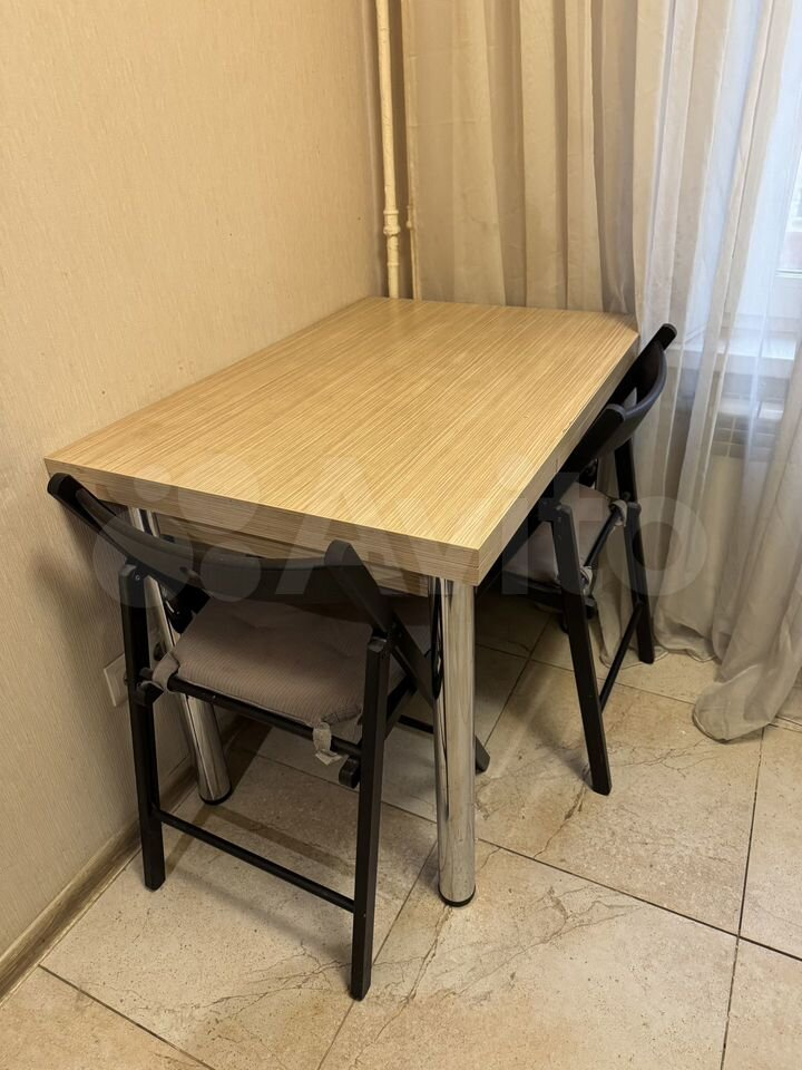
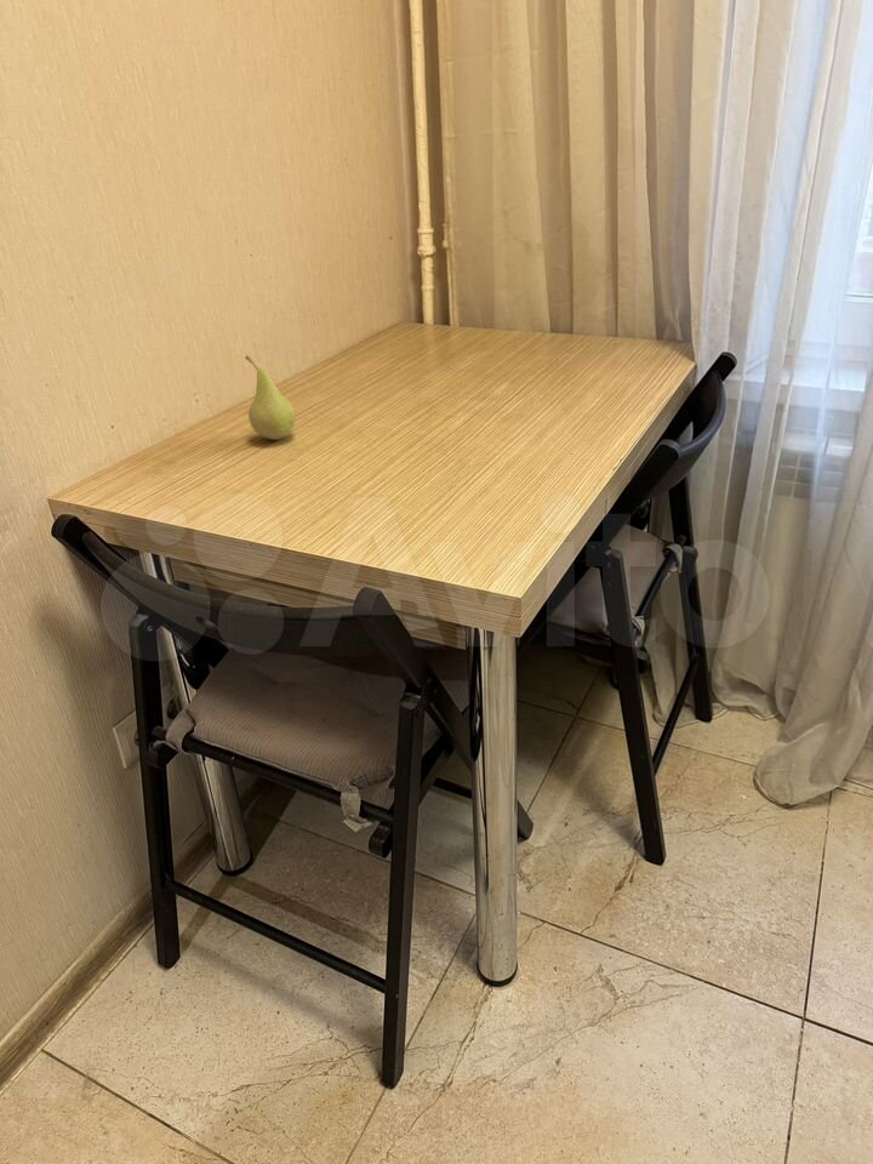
+ fruit (267, 399)
